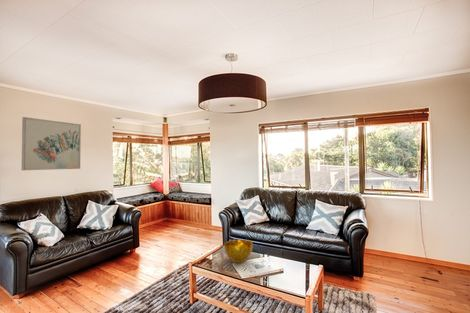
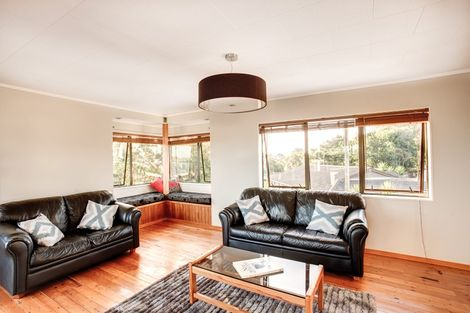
- decorative bowl (238, 251)
- wall art (53, 145)
